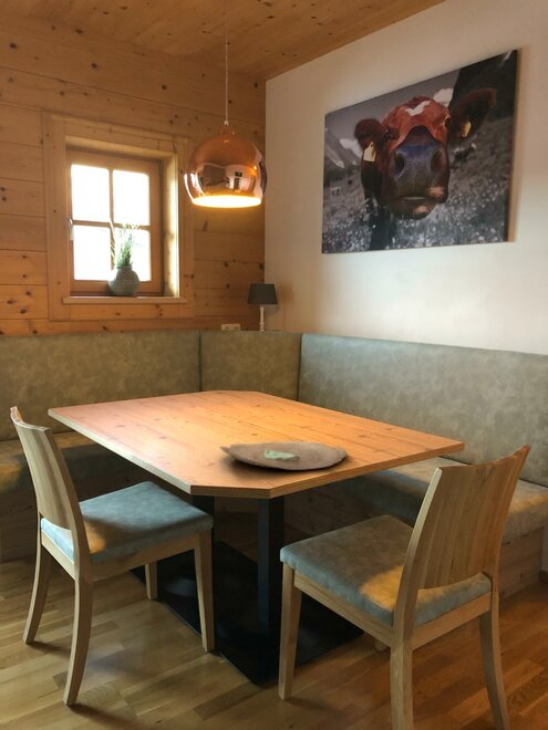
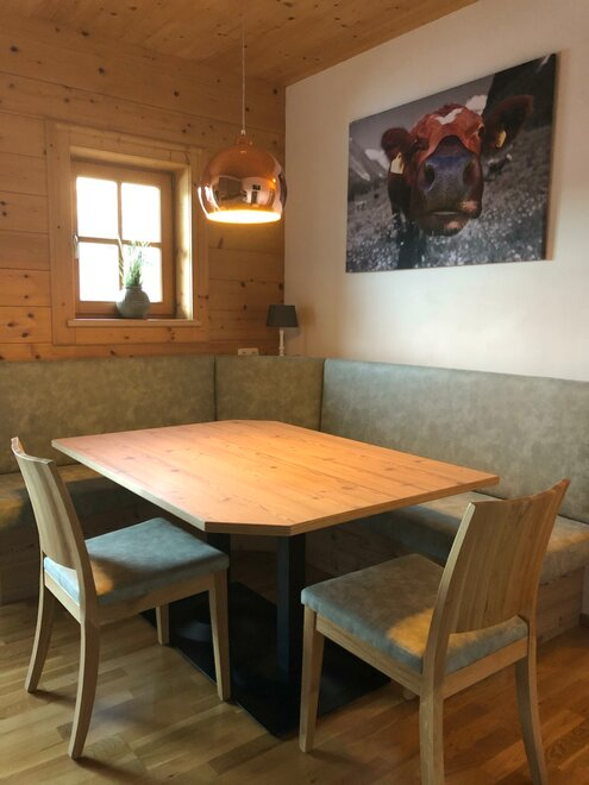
- decorative bowl (281, 449)
